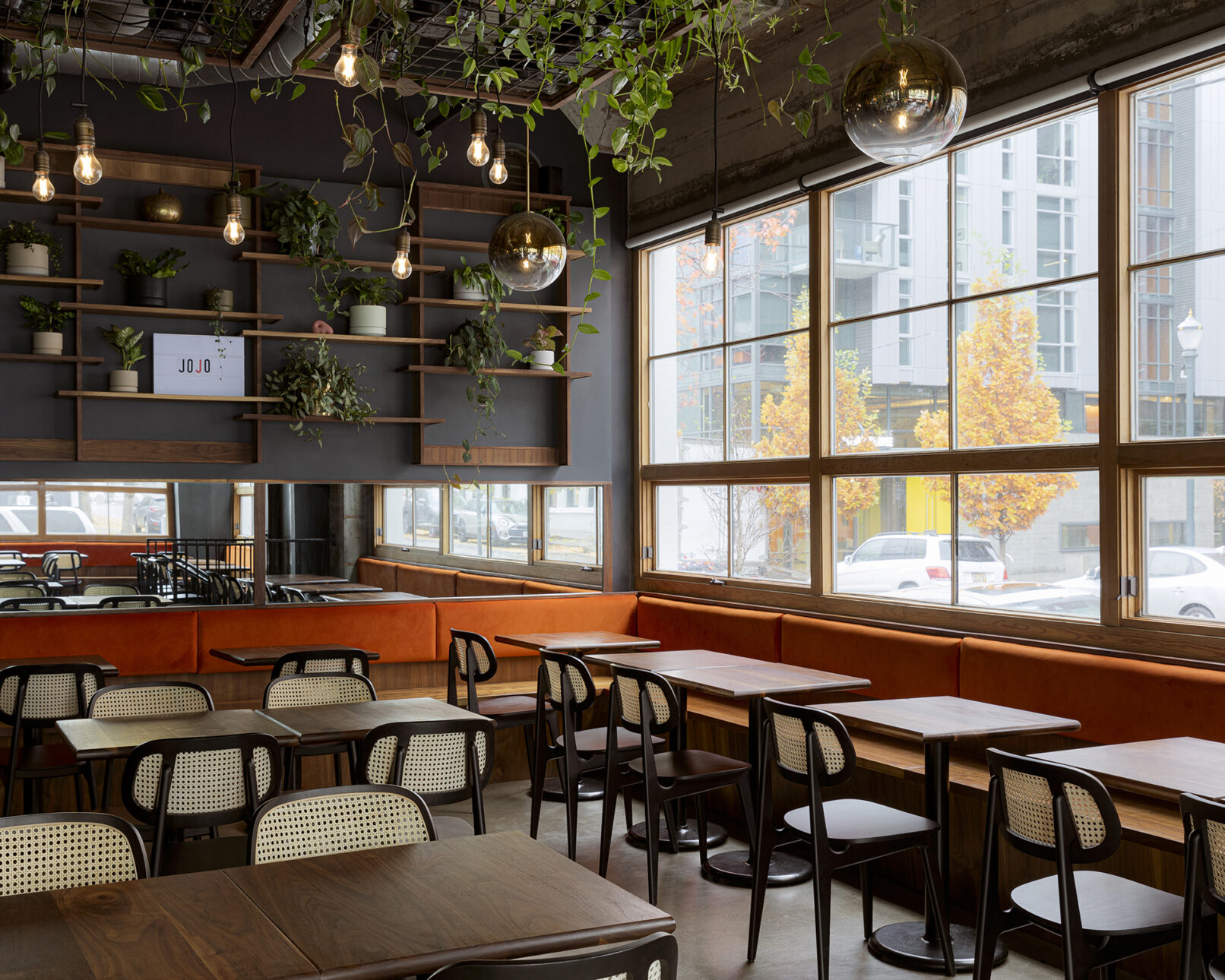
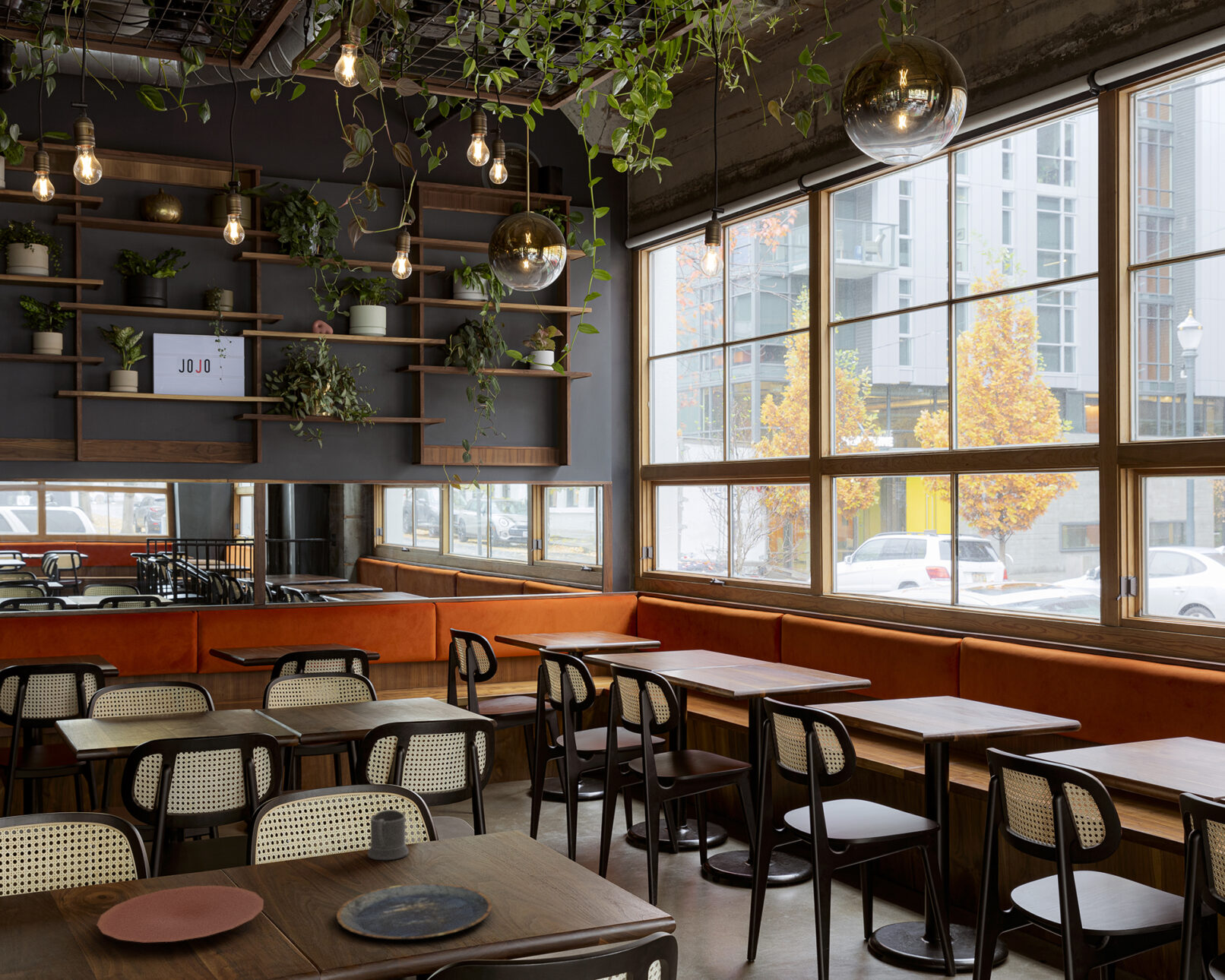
+ mug (387, 834)
+ plate (182, 918)
+ plate (415, 912)
